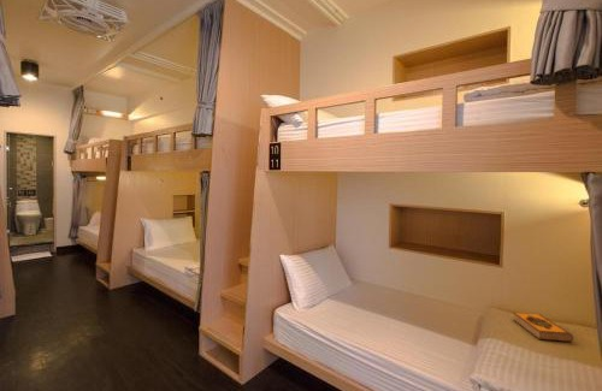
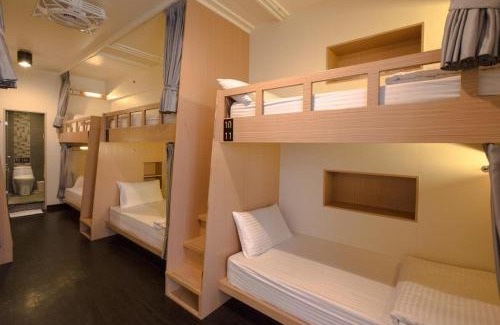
- hardback book (541, 326)
